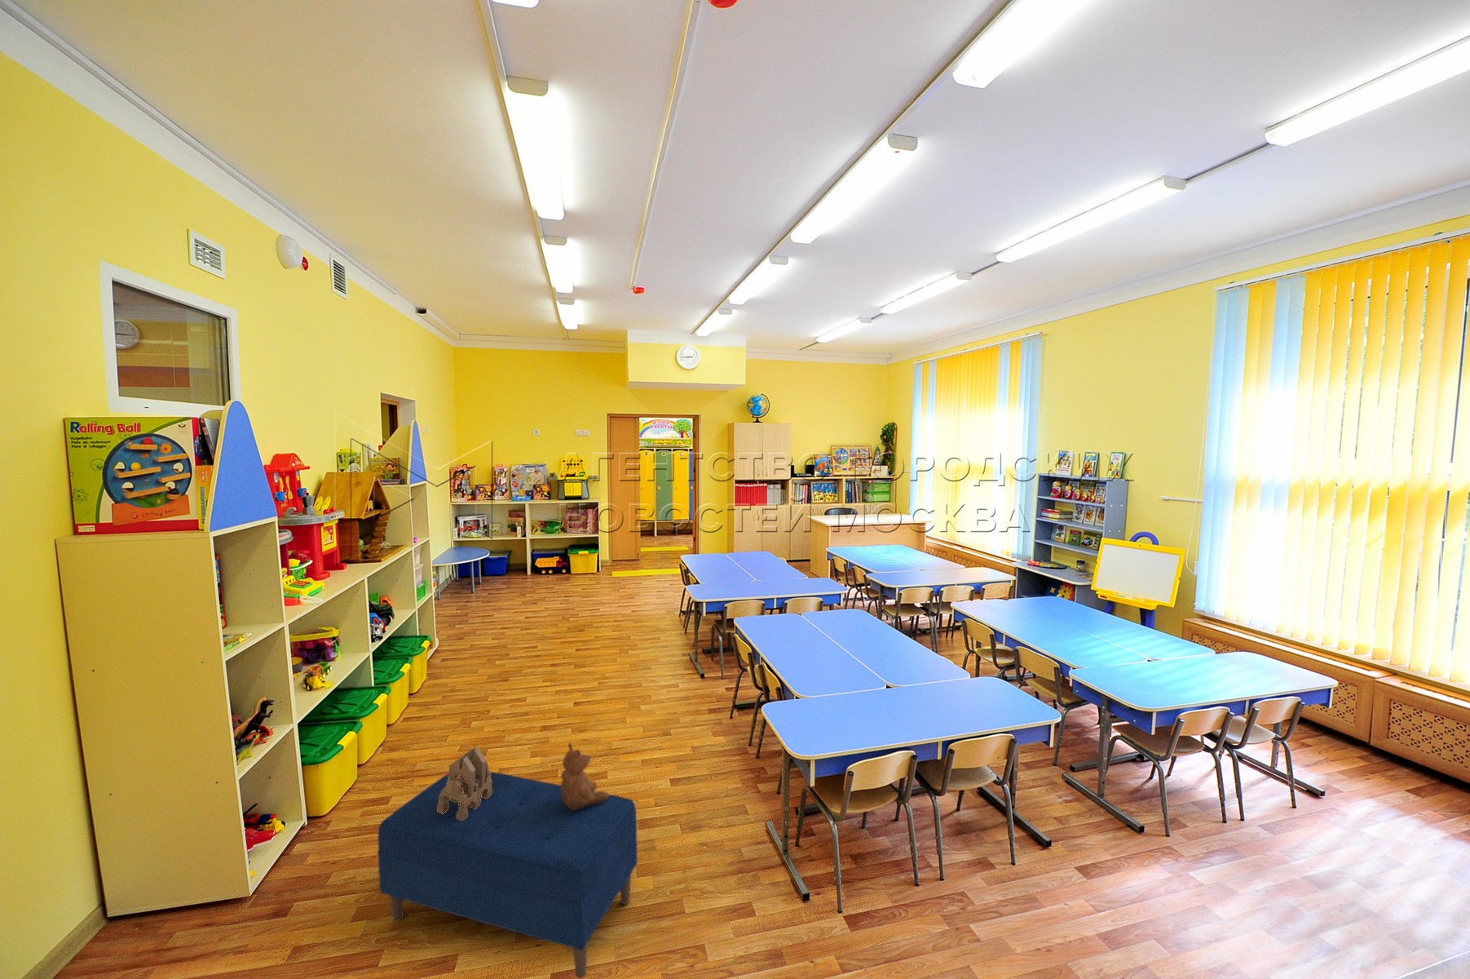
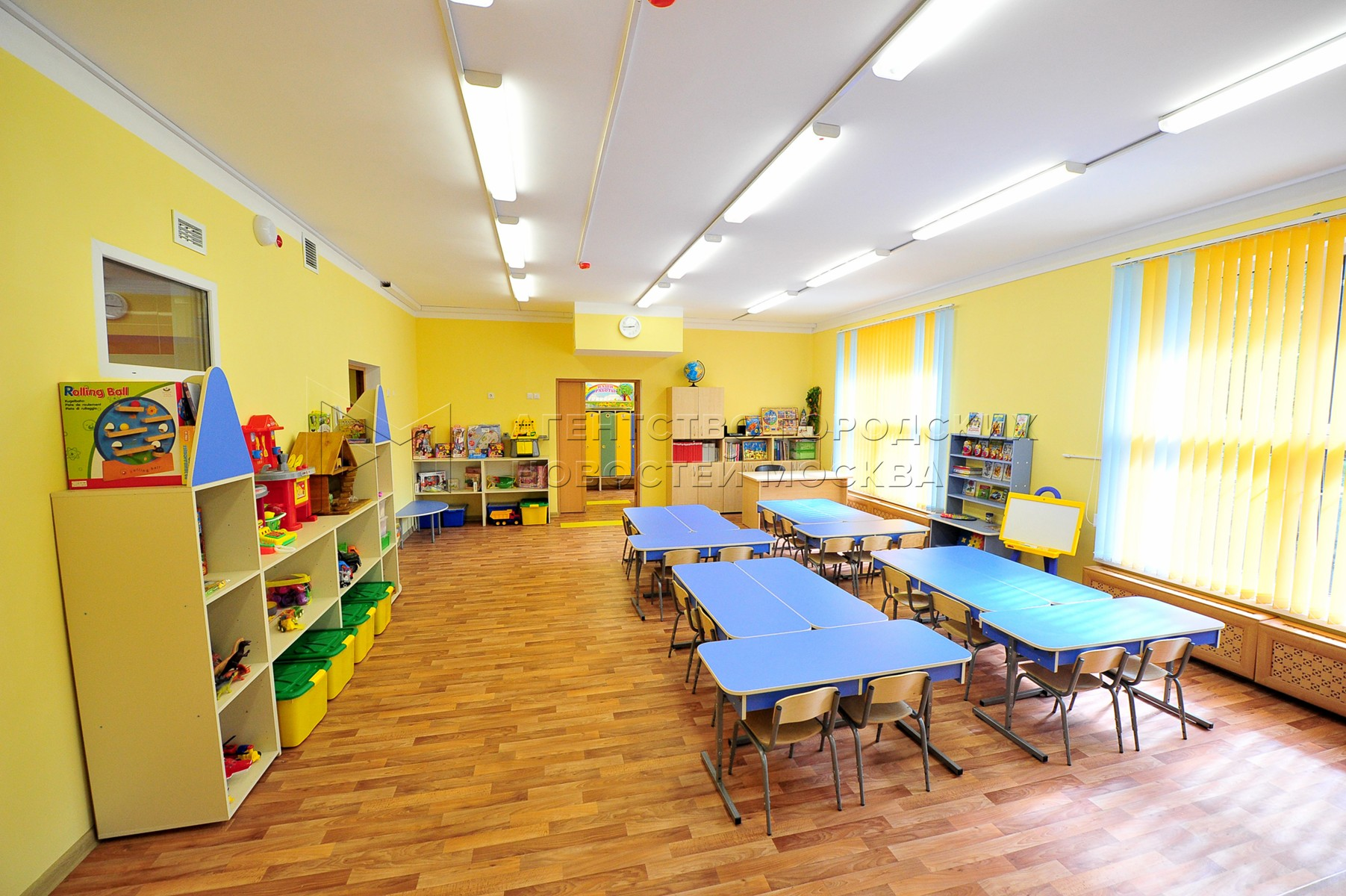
- teddy bear (583, 772)
- toy castle (465, 778)
- bench (512, 861)
